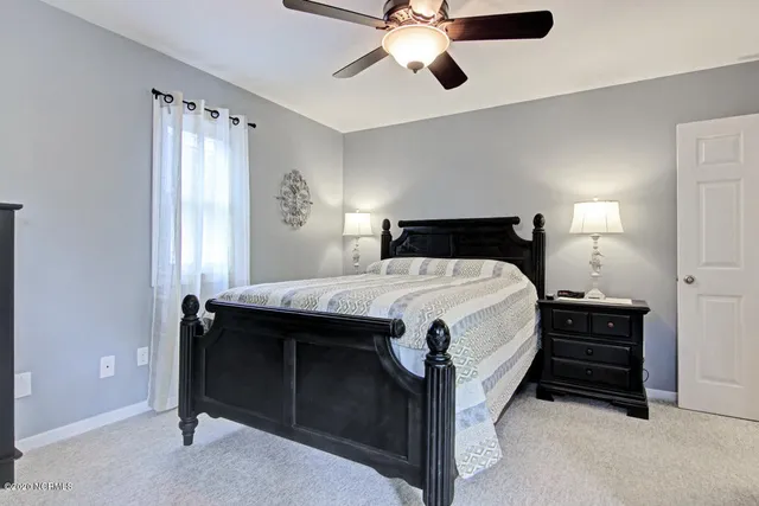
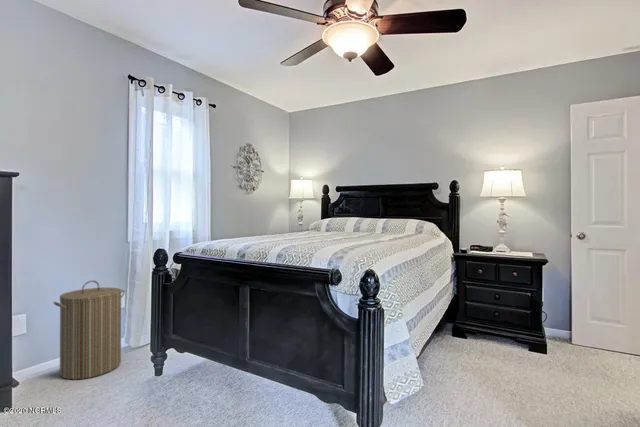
+ laundry hamper (91, 324)
